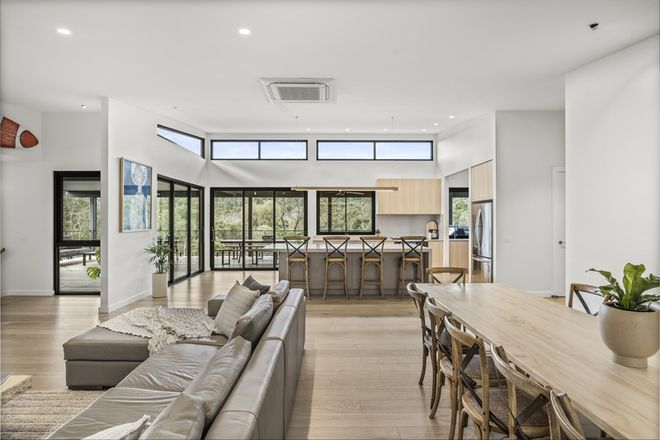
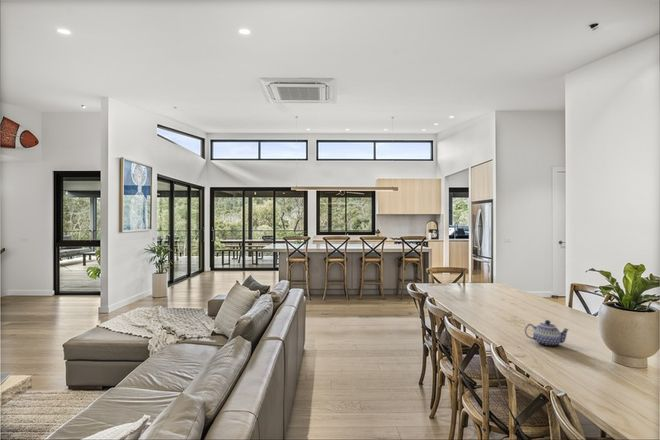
+ teapot (546, 331)
